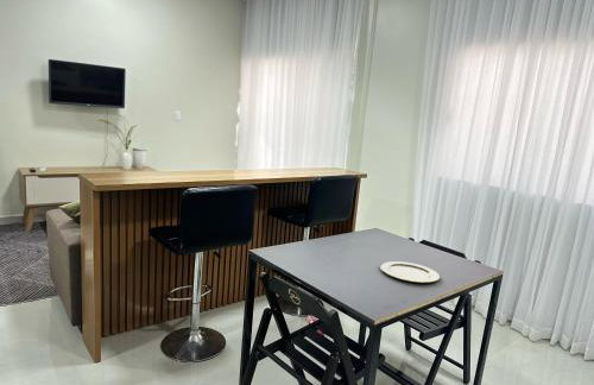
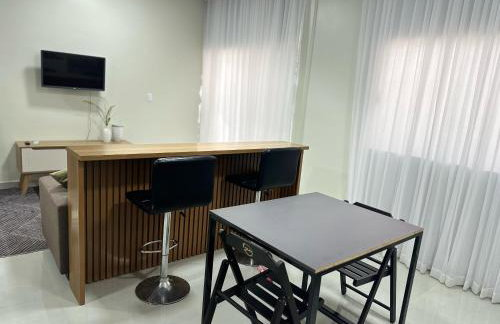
- plate (409, 271)
